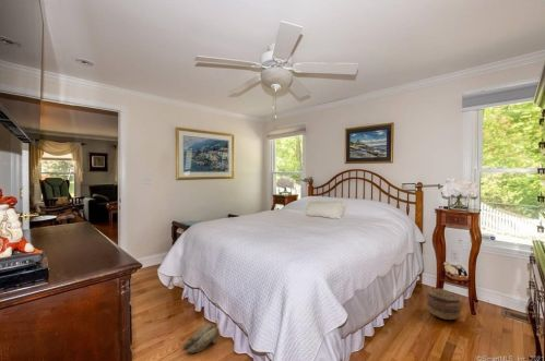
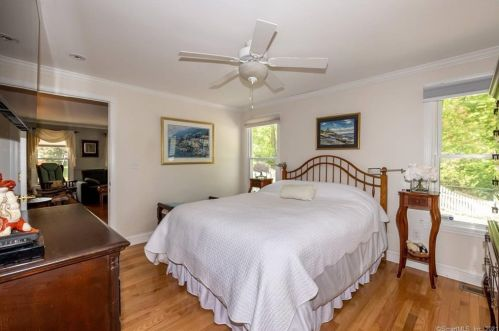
- basket (442, 302)
- slippers (201, 337)
